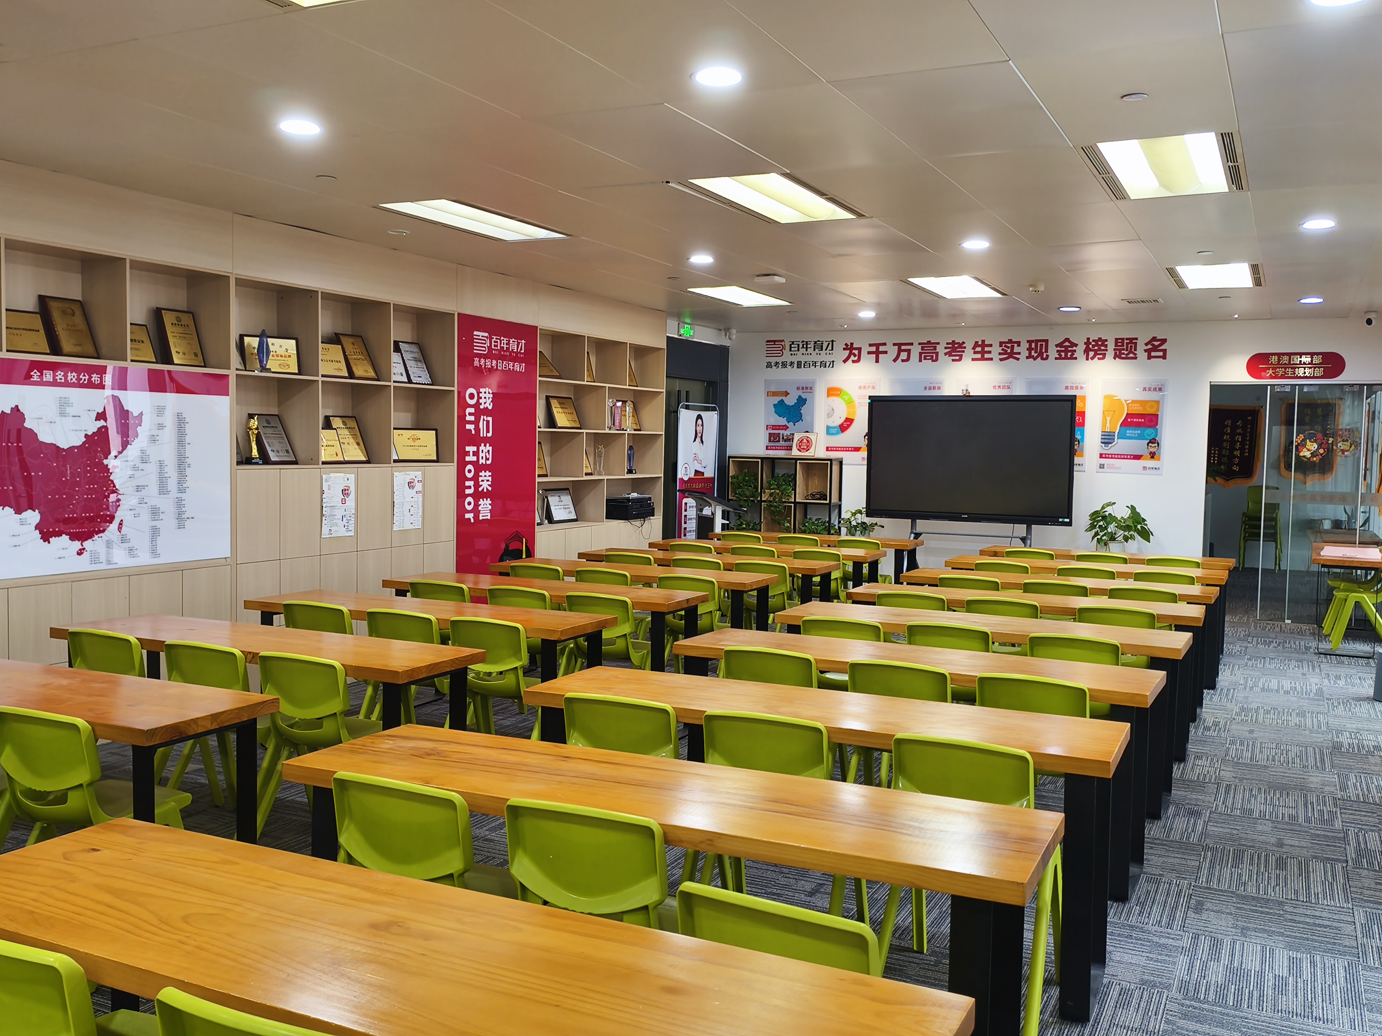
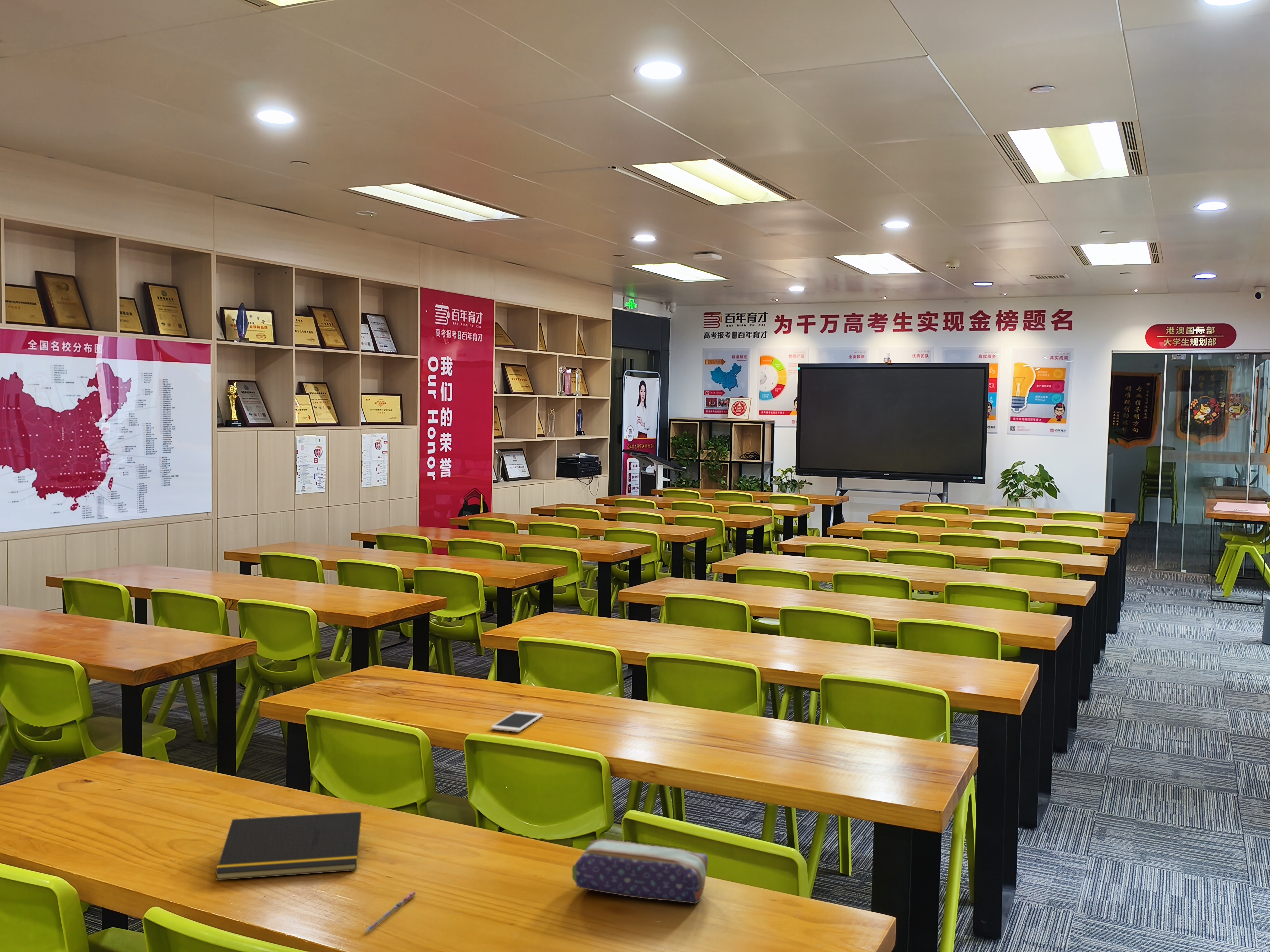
+ cell phone (517, 721)
+ notepad (292, 844)
+ pencil case (640, 870)
+ pen (391, 911)
